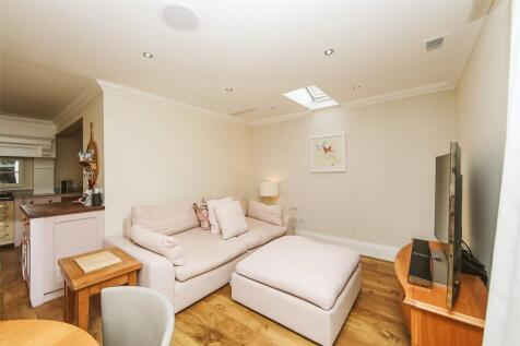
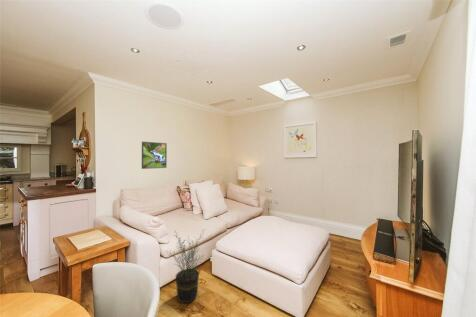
+ potted plant (185, 264)
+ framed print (154, 155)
